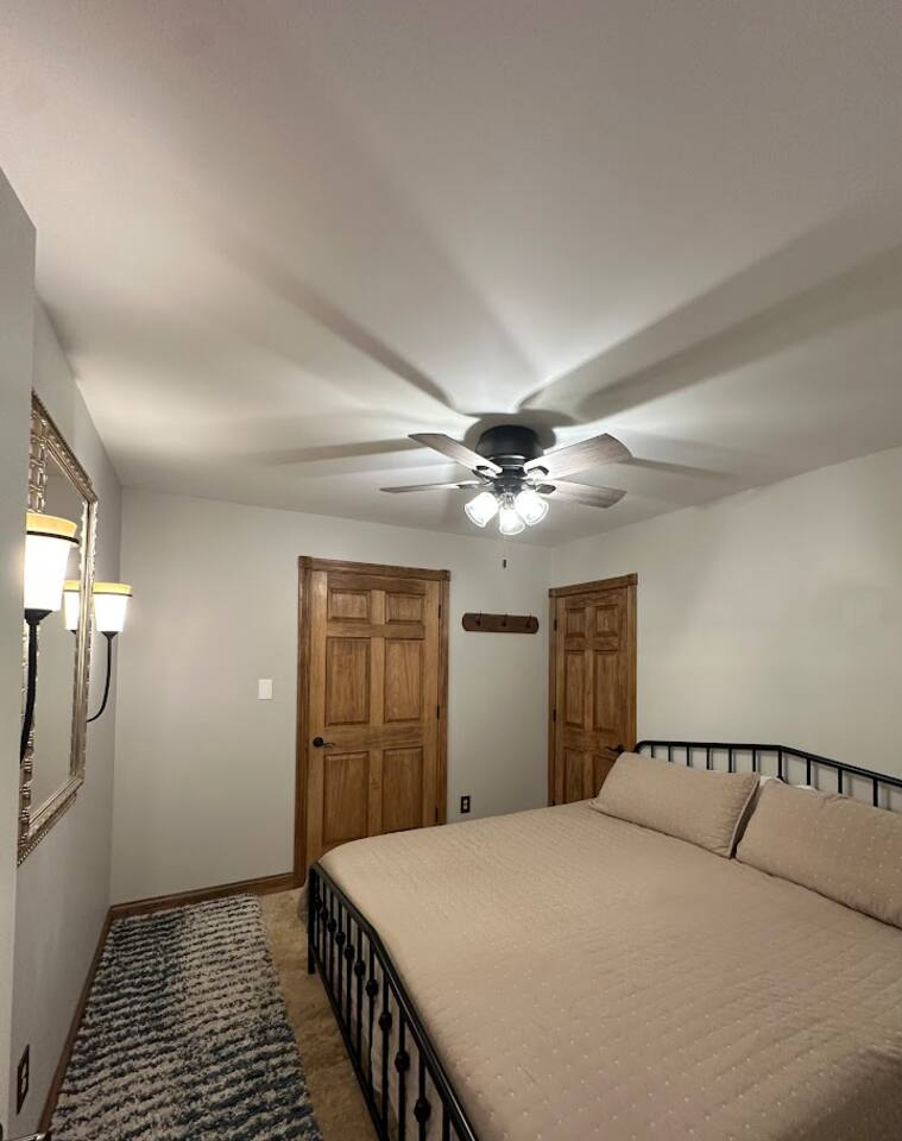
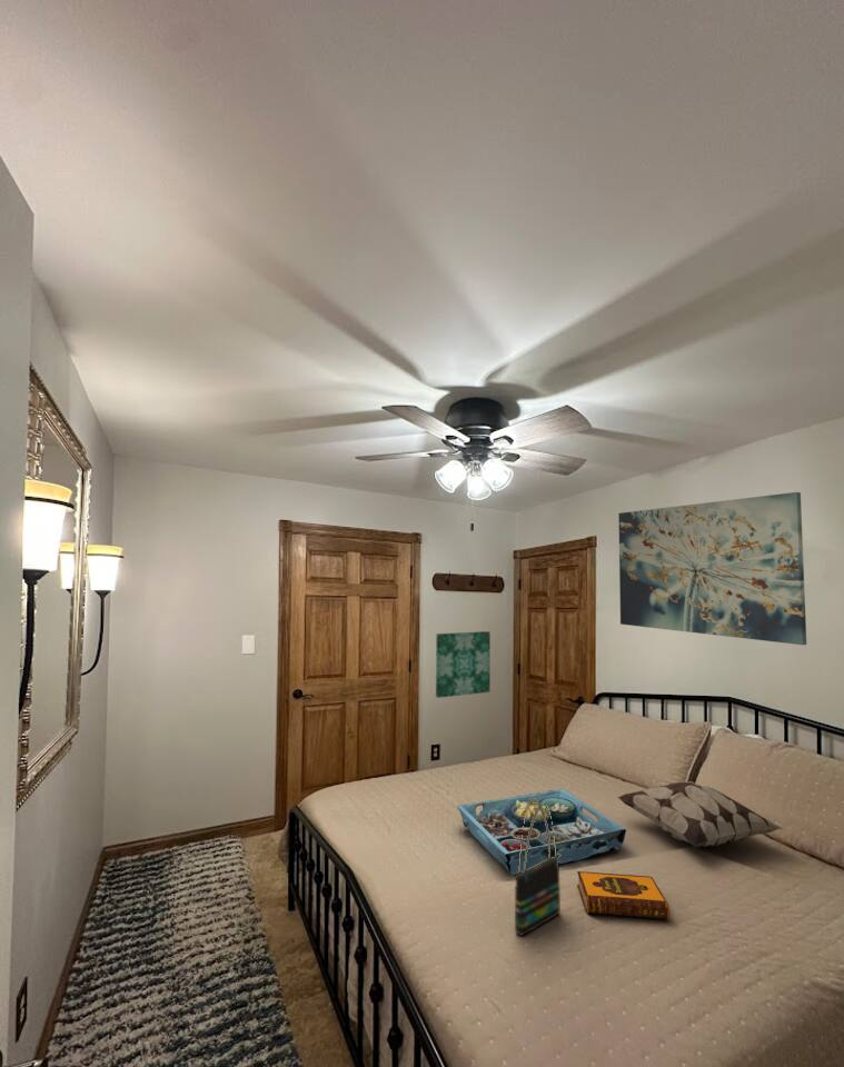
+ wall art (697, 568)
+ wall art (463, 662)
+ hardback book (620, 895)
+ decorative pillow (694, 810)
+ tote bag (539, 862)
+ serving tray (537, 825)
